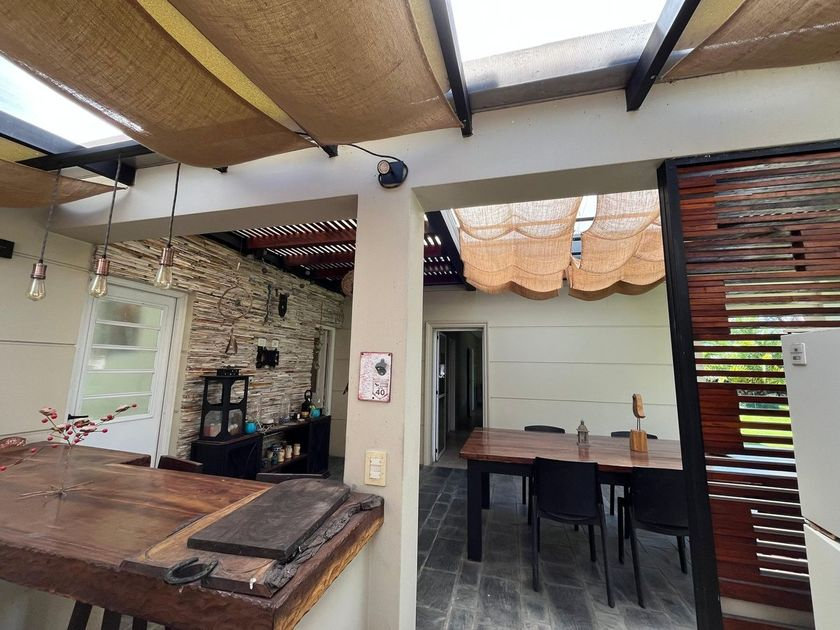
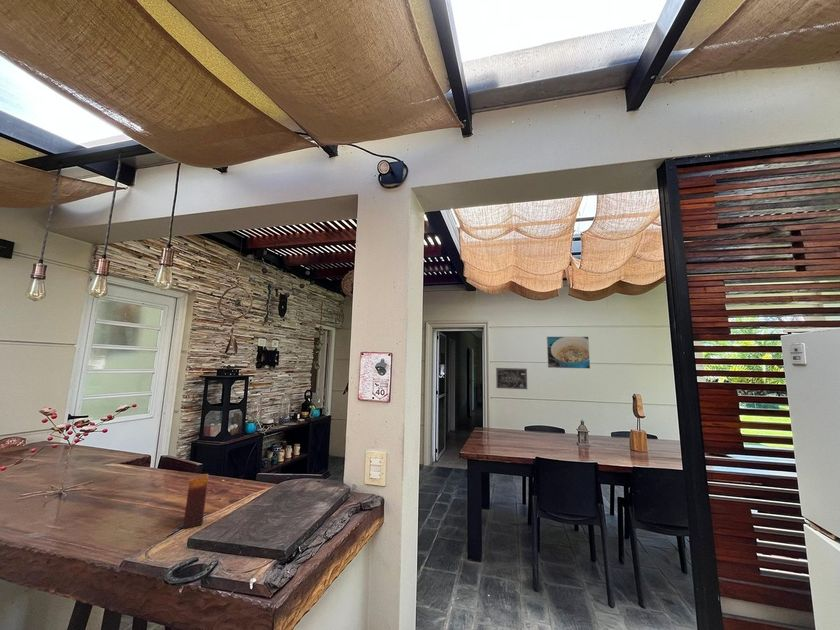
+ candle (196, 499)
+ wall art (511, 378)
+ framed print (567, 352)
